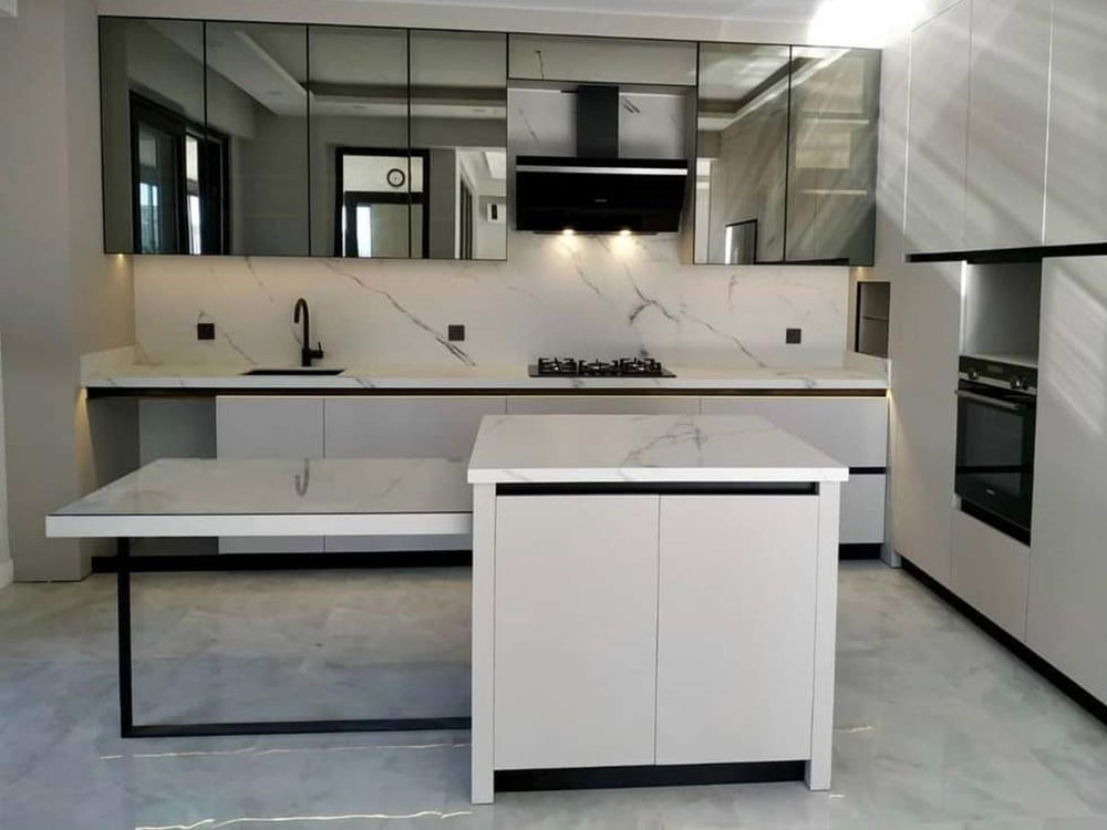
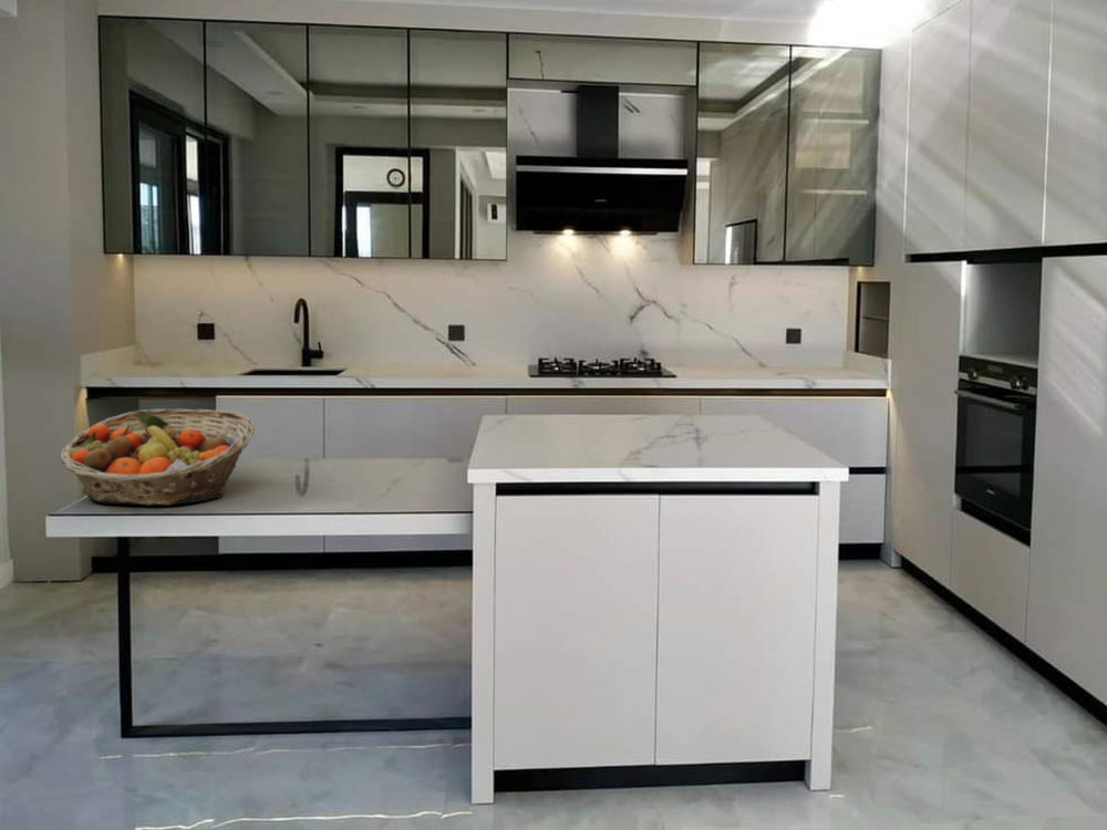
+ fruit basket (159, 455)
